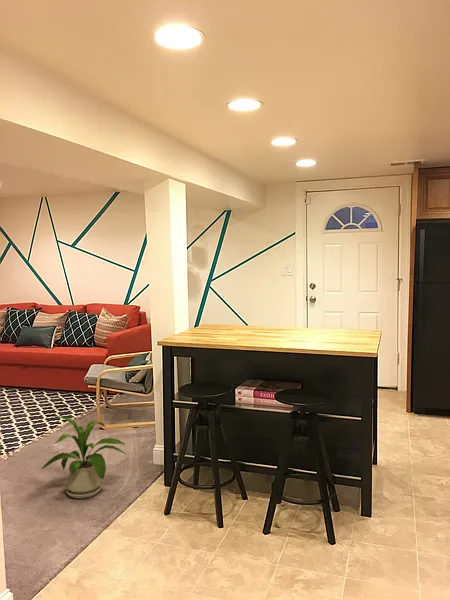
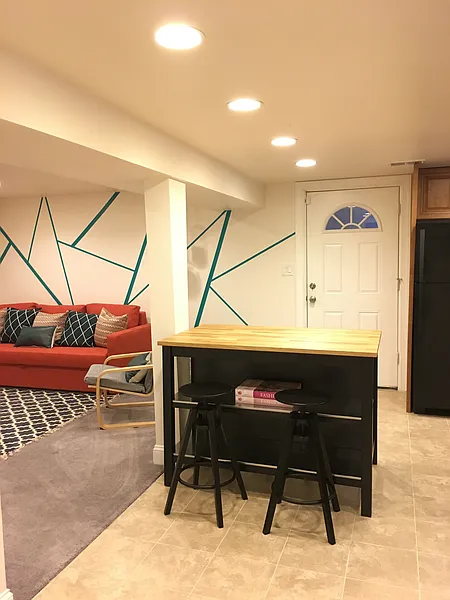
- house plant (86, 456)
